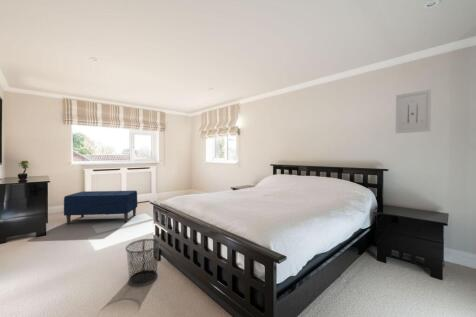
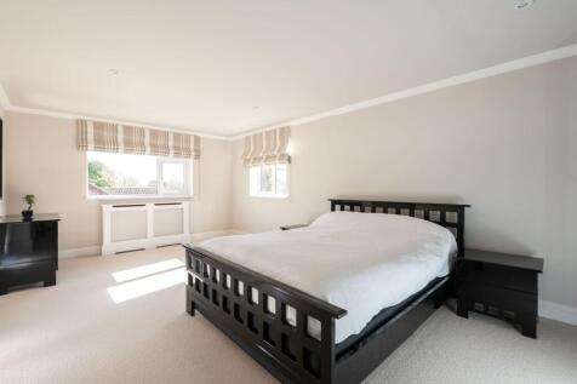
- wall art (412, 112)
- bench (103, 206)
- waste bin (143, 261)
